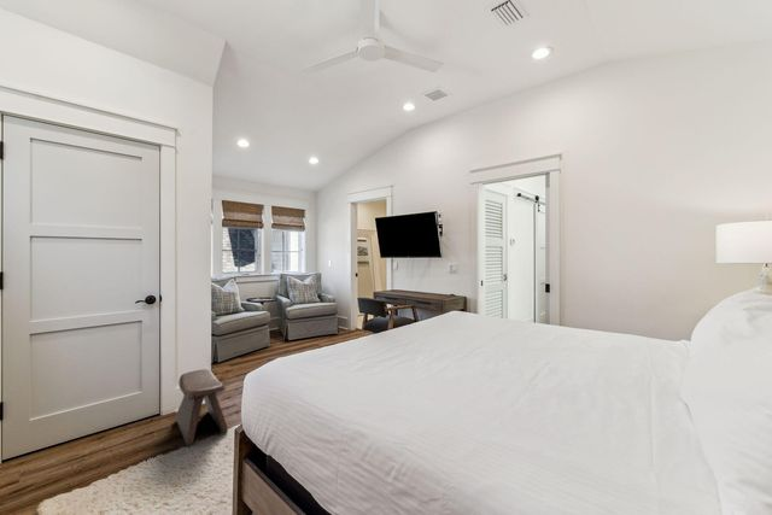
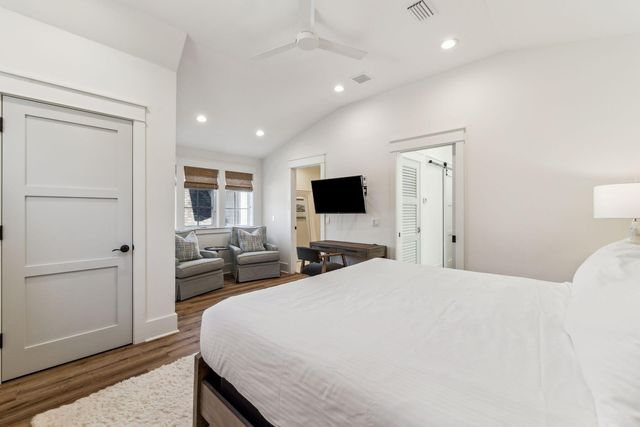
- stool (200, 402)
